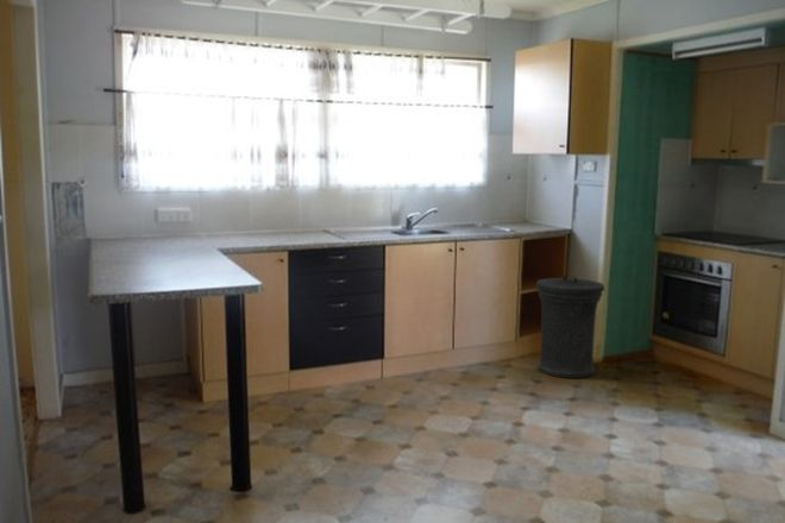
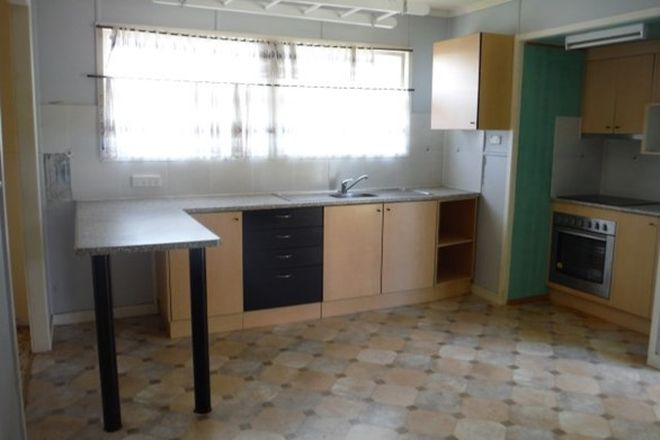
- trash can (567, 322)
